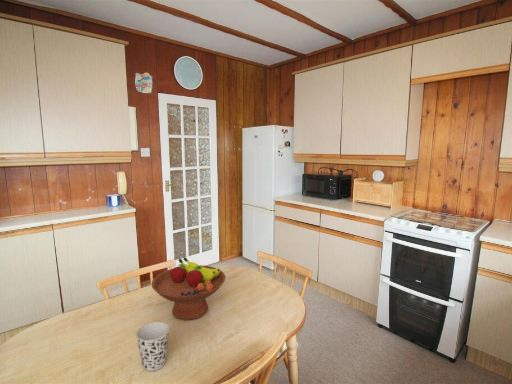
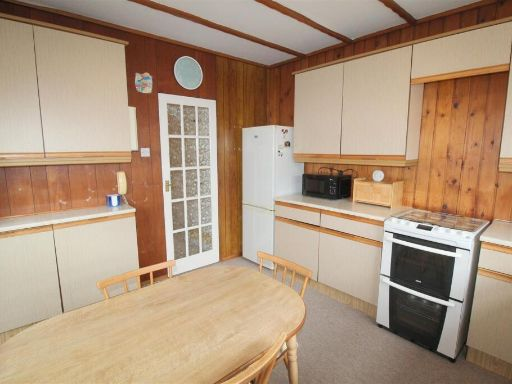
- fruit bowl (189, 288)
- cup (153, 347)
